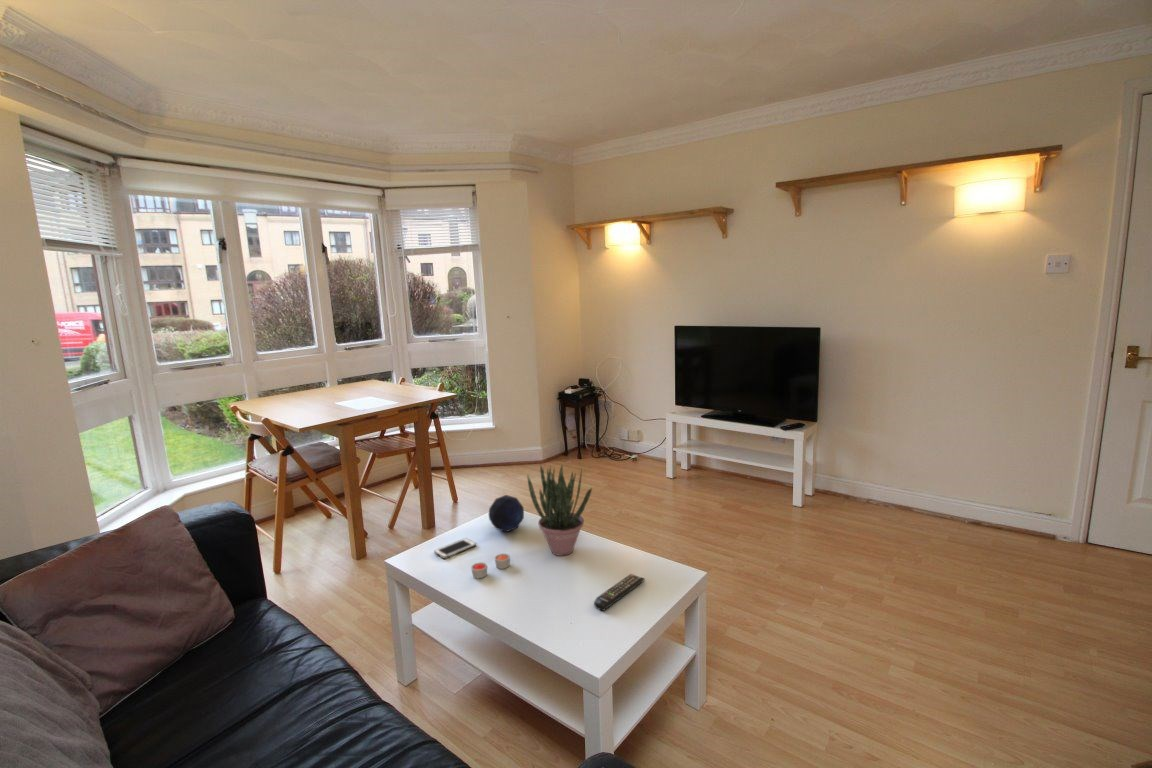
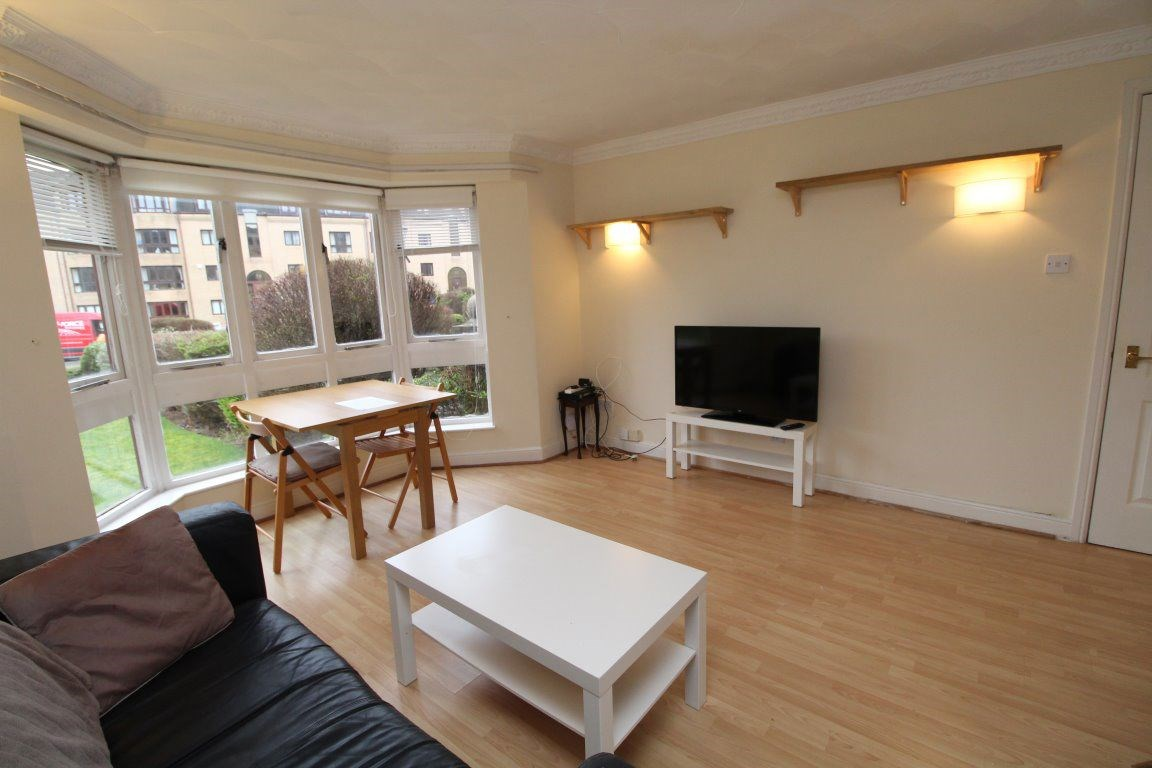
- candle (486, 565)
- potted plant (560, 508)
- remote control (620, 590)
- cell phone (455, 548)
- decorative orb (506, 513)
